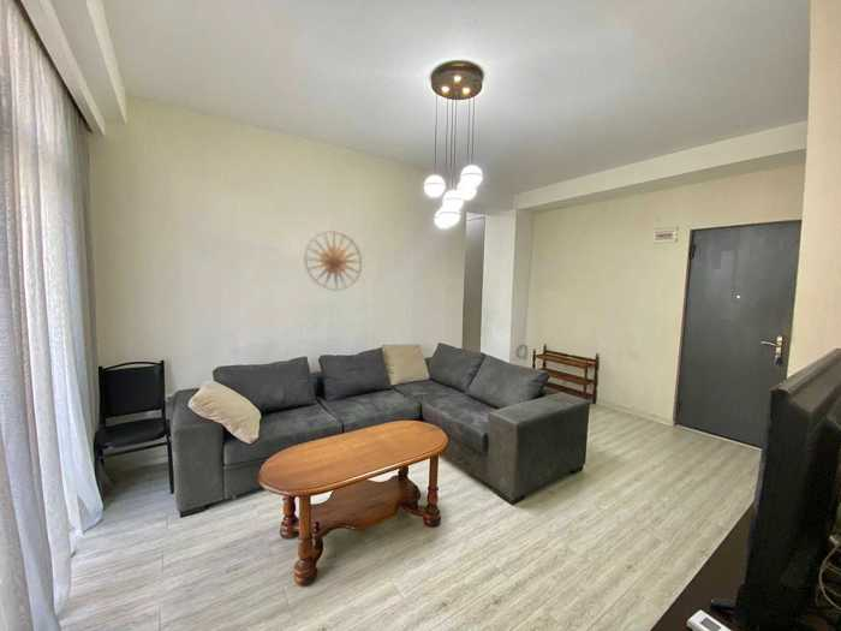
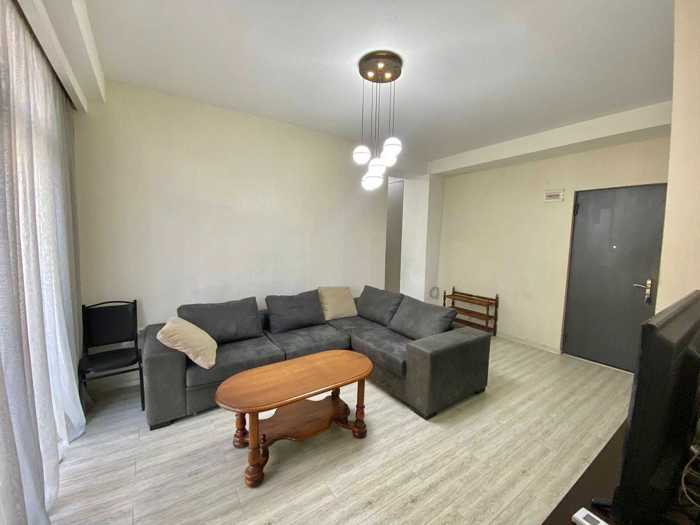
- wall art (334, 261)
